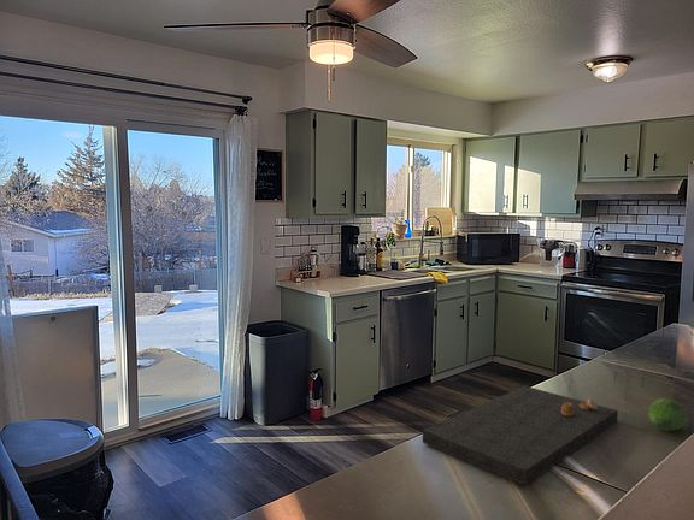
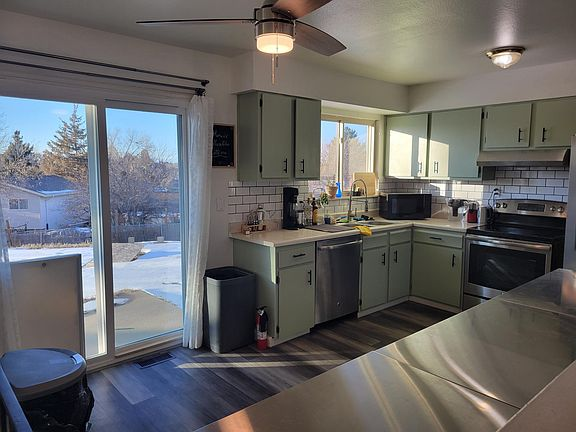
- cutting board (524, 419)
- fruit (667, 413)
